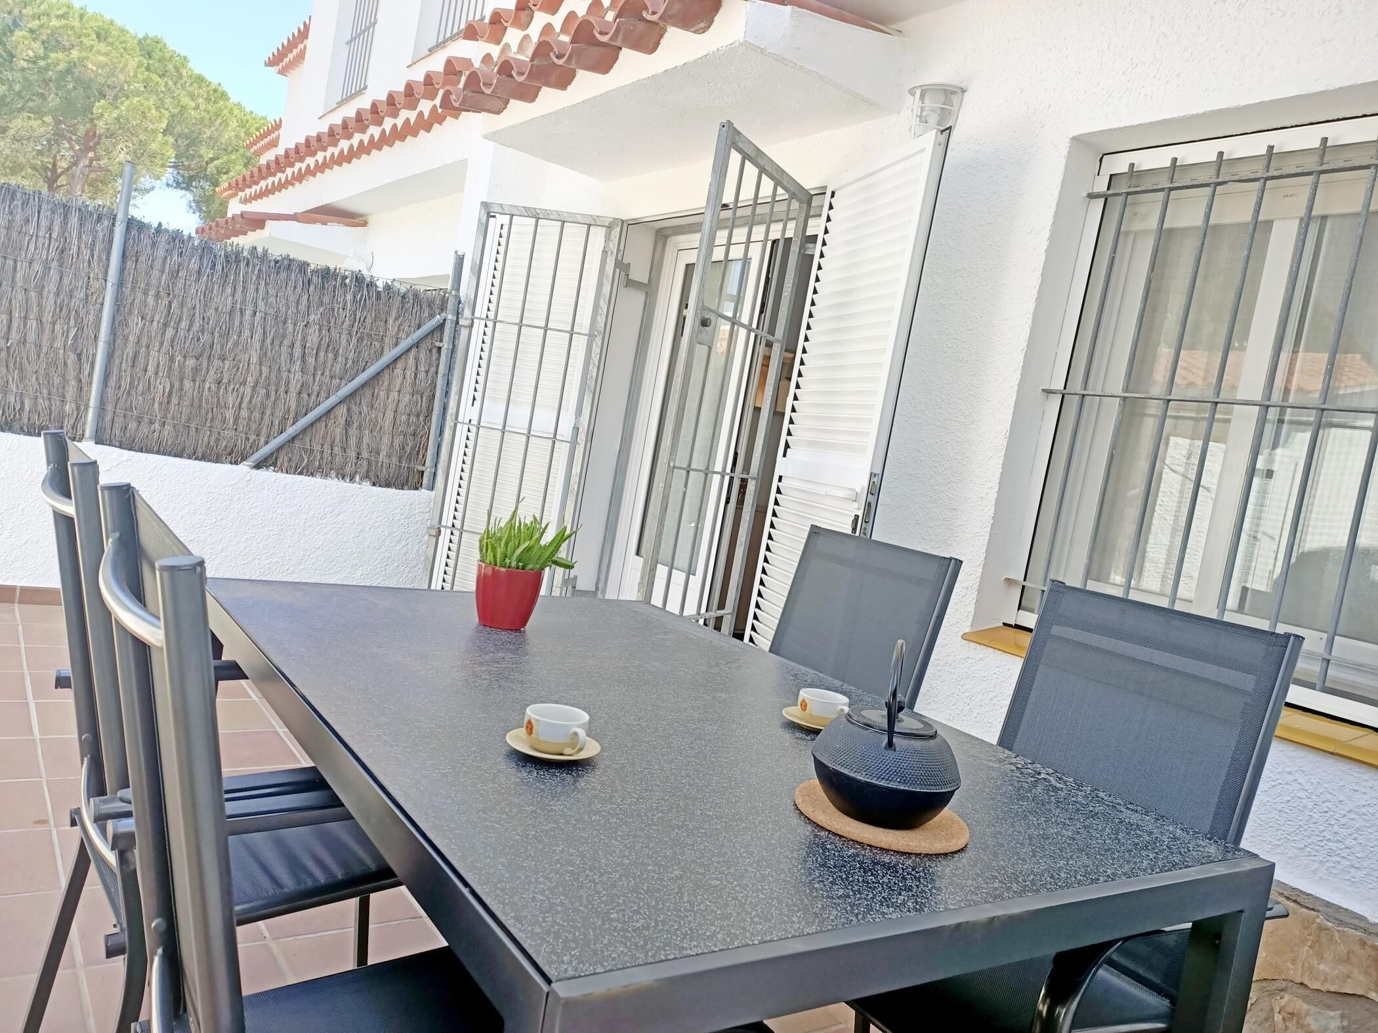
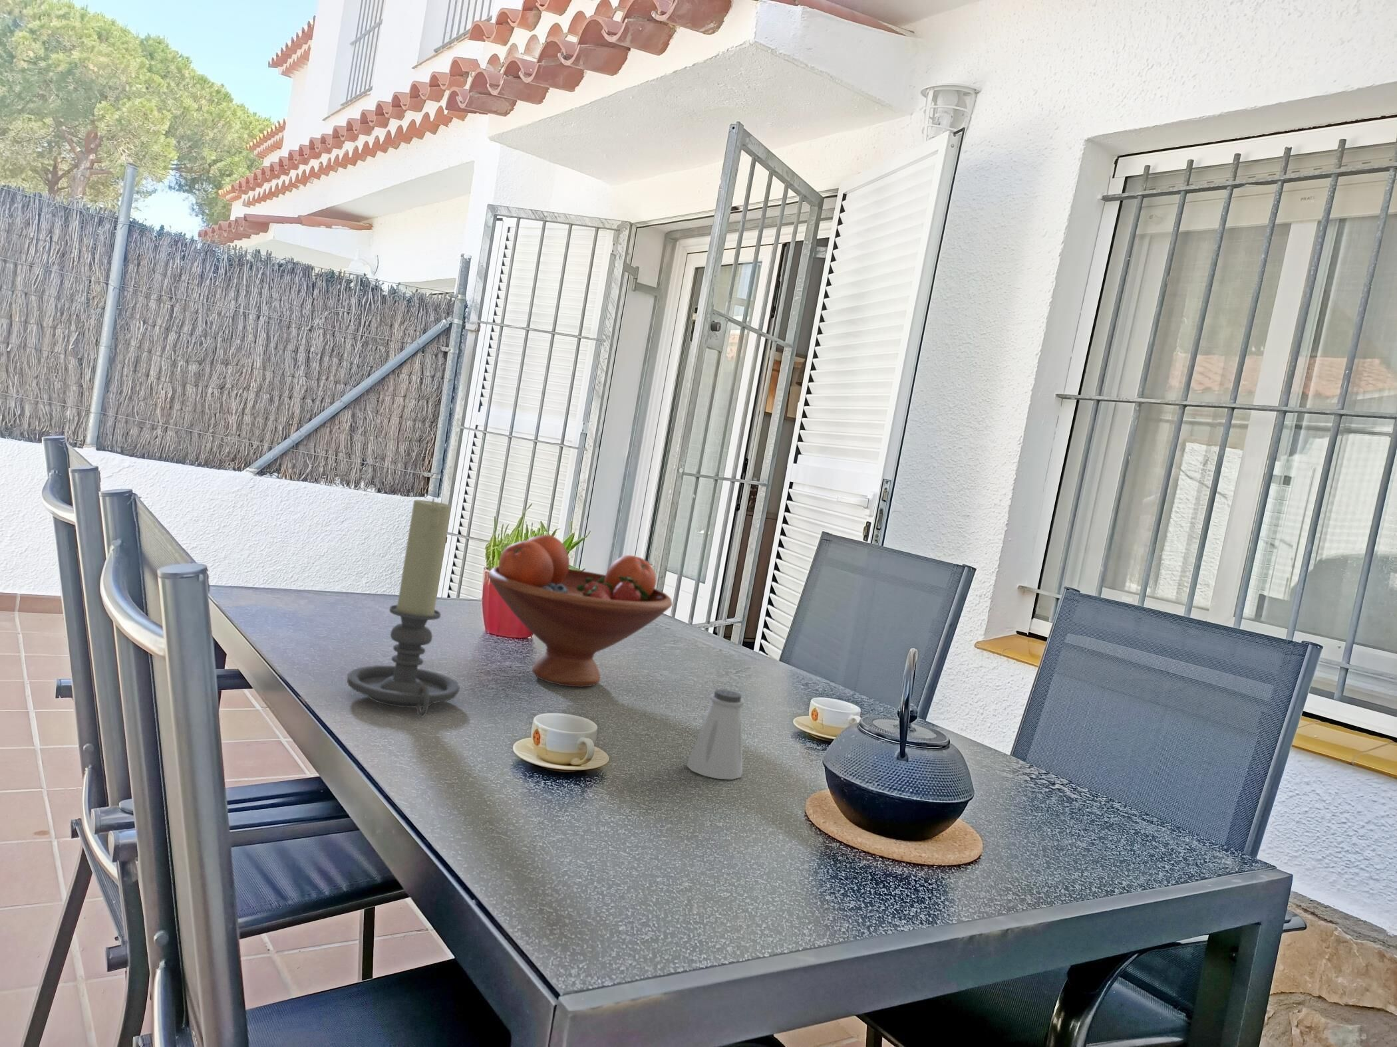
+ saltshaker (722, 731)
+ fruit bowl (576, 613)
+ candle holder (420, 600)
